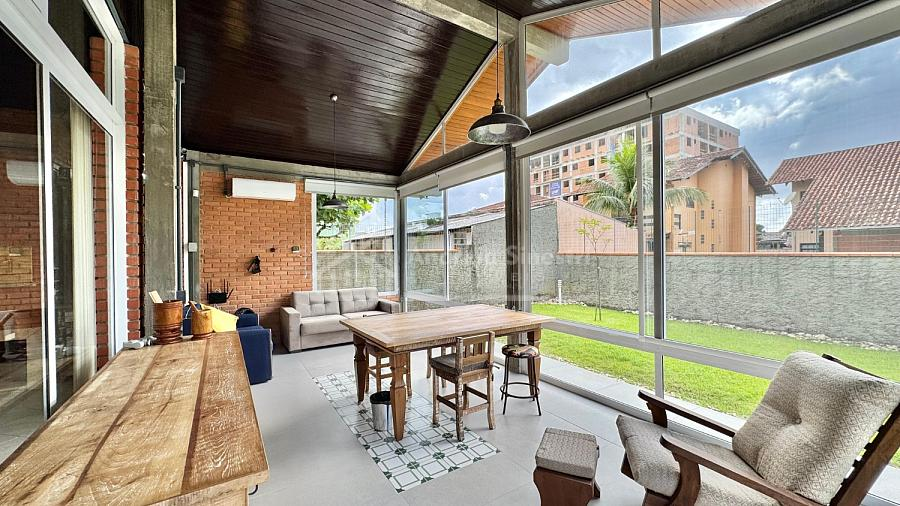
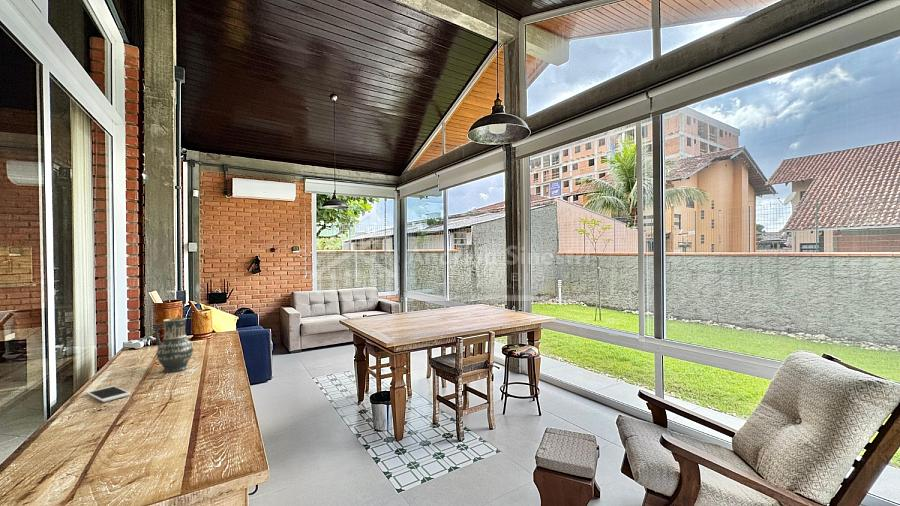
+ cell phone (108, 393)
+ vase (175, 344)
